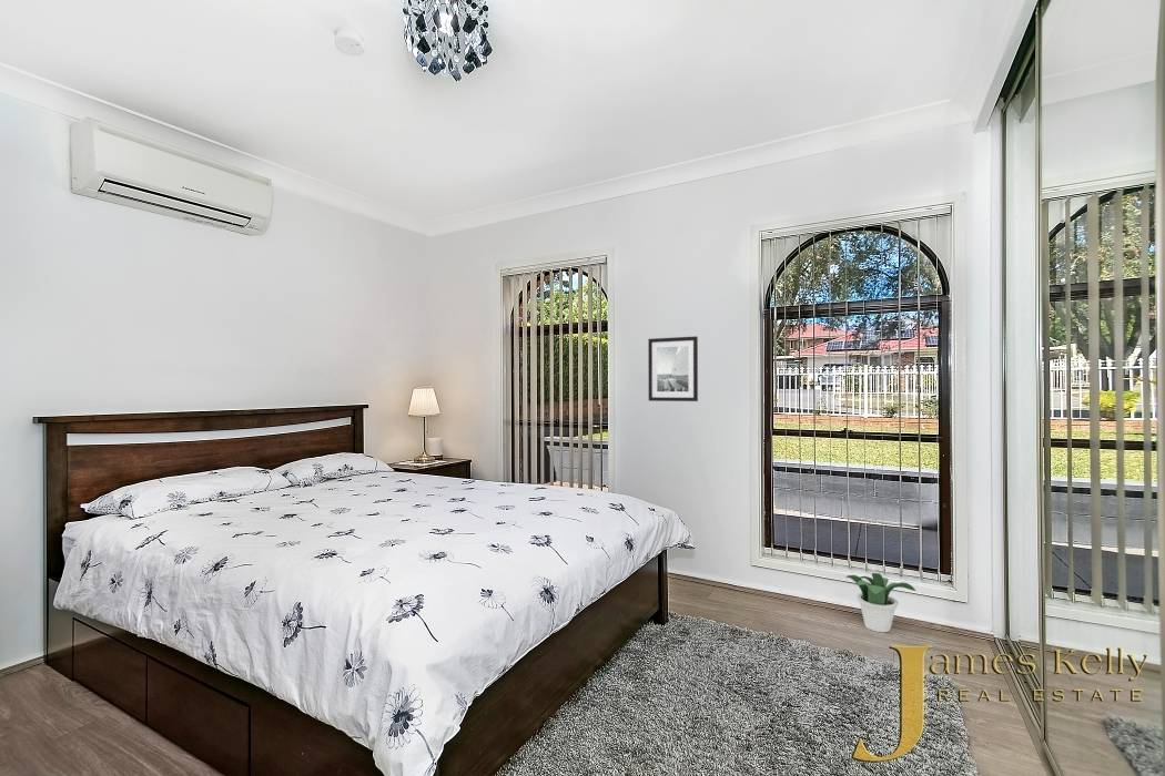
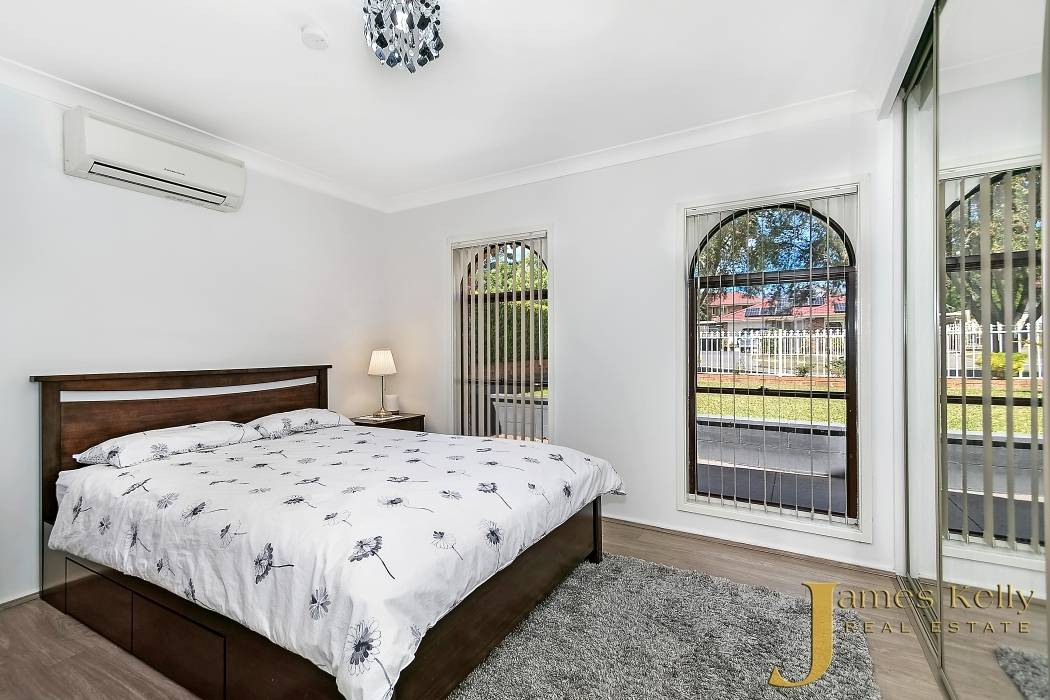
- wall art (672, 369)
- potted plant (879, 603)
